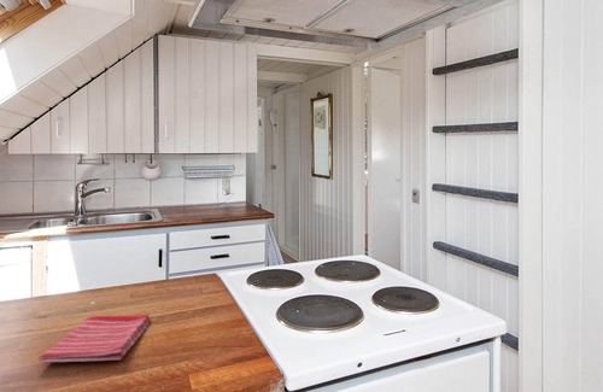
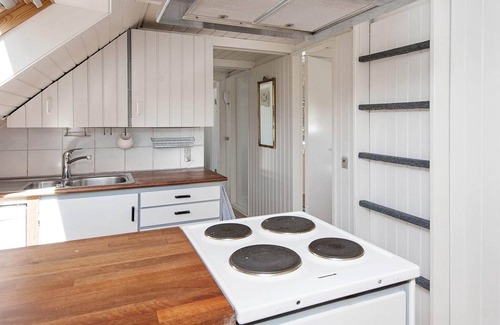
- dish towel (101, 335)
